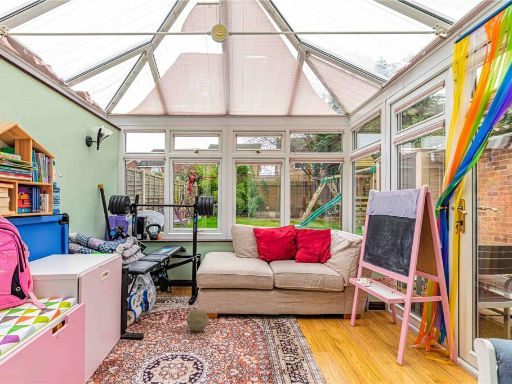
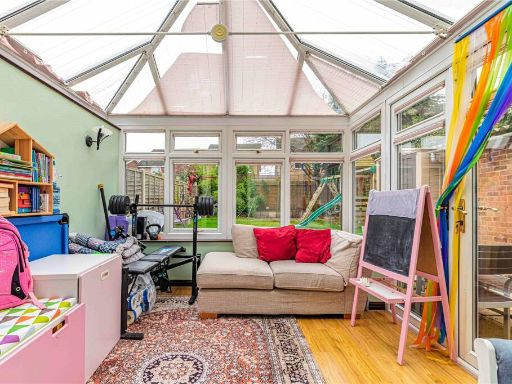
- decorative ball (197, 319)
